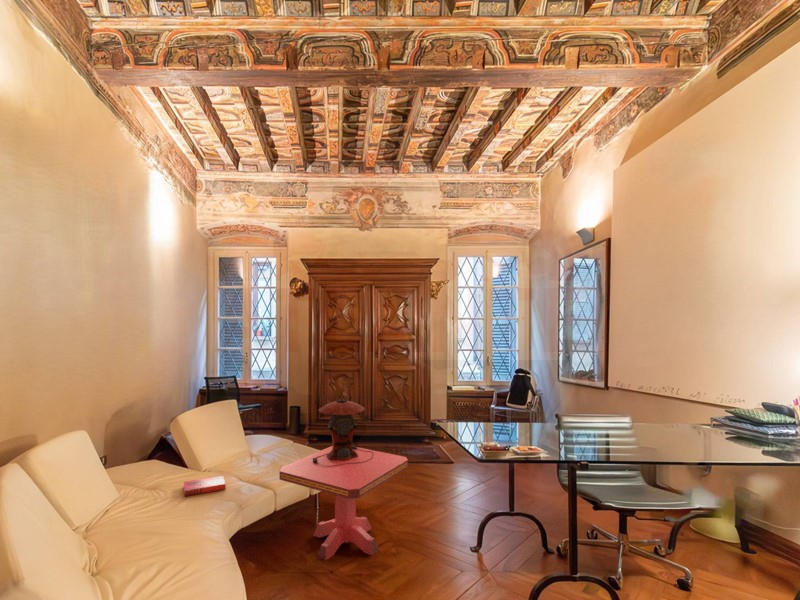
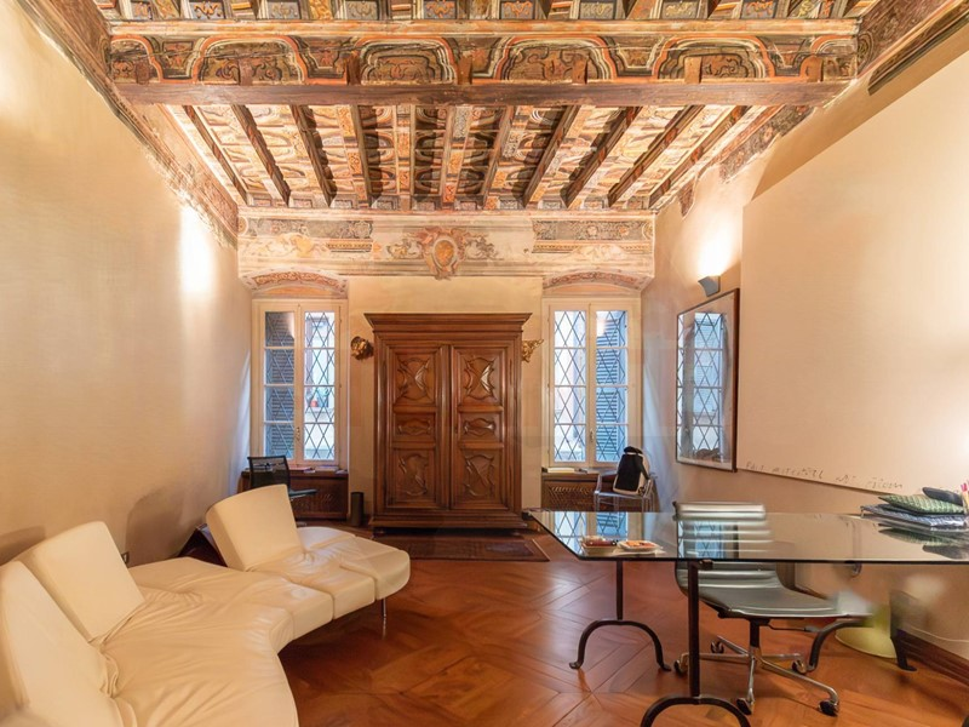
- side table (345, 503)
- hardback book (204, 485)
- table lamp (342, 427)
